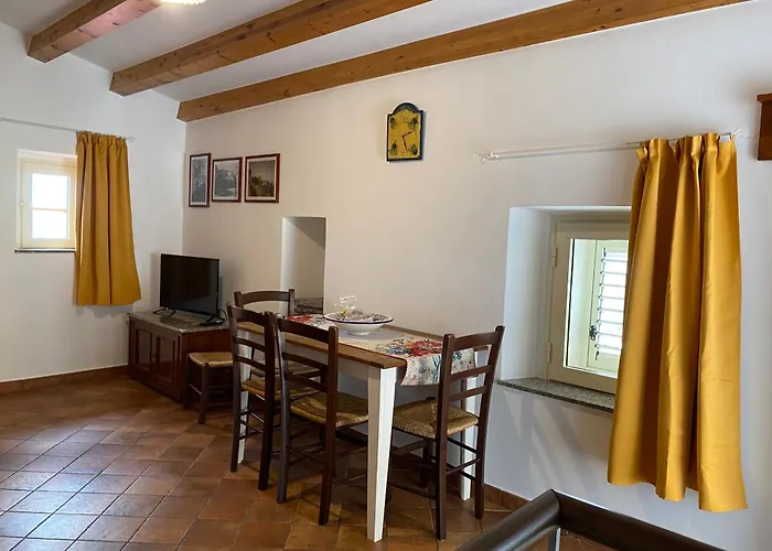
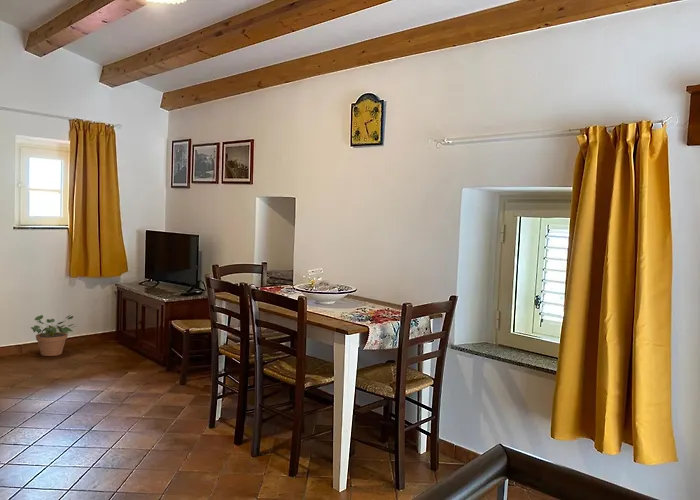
+ potted plant (54, 334)
